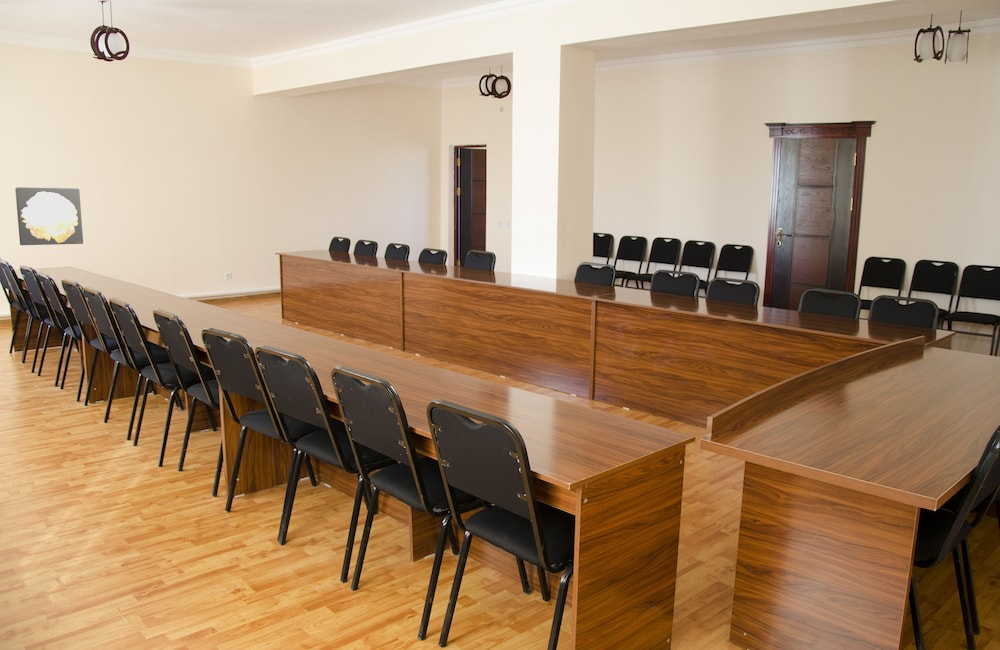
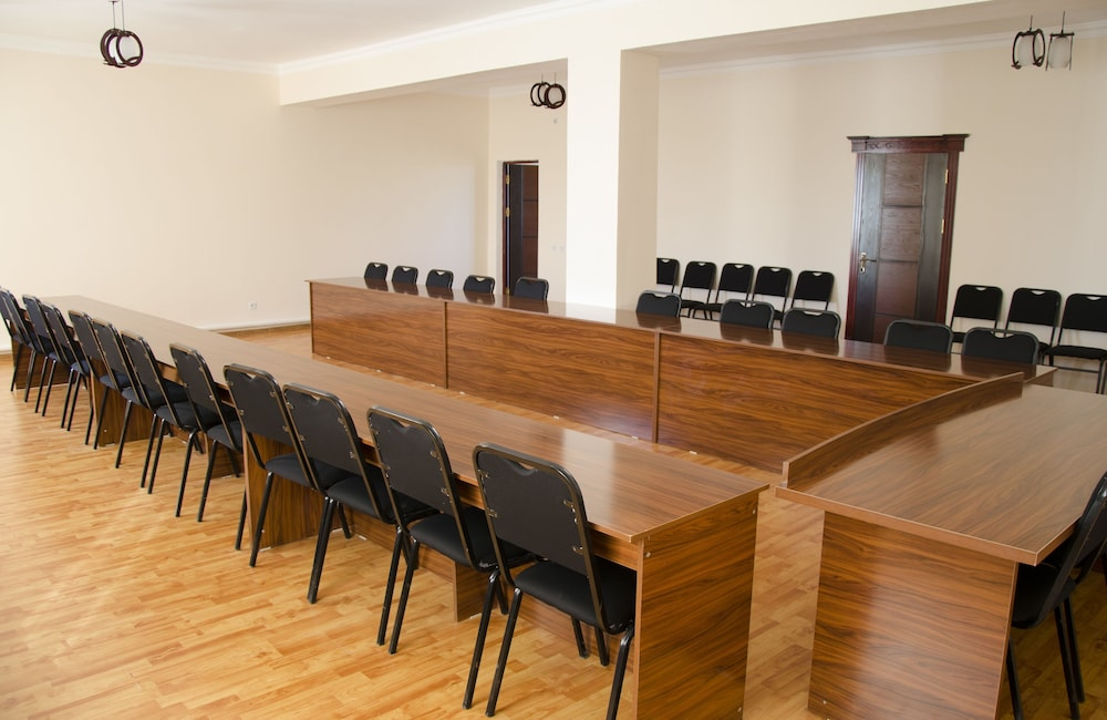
- wall art (50, 216)
